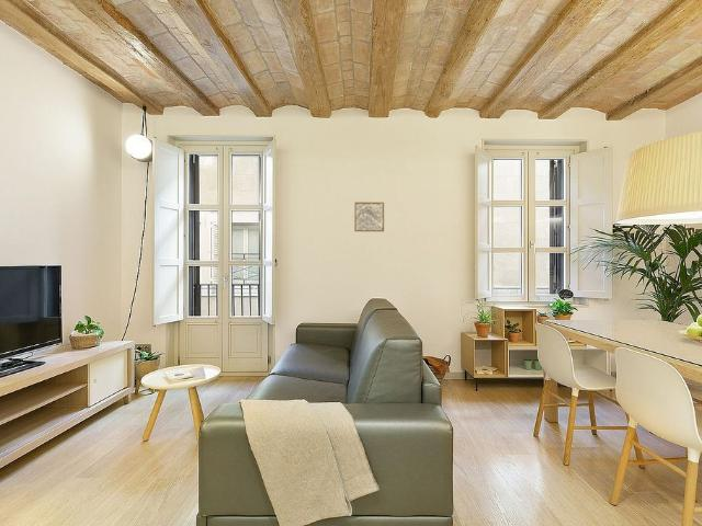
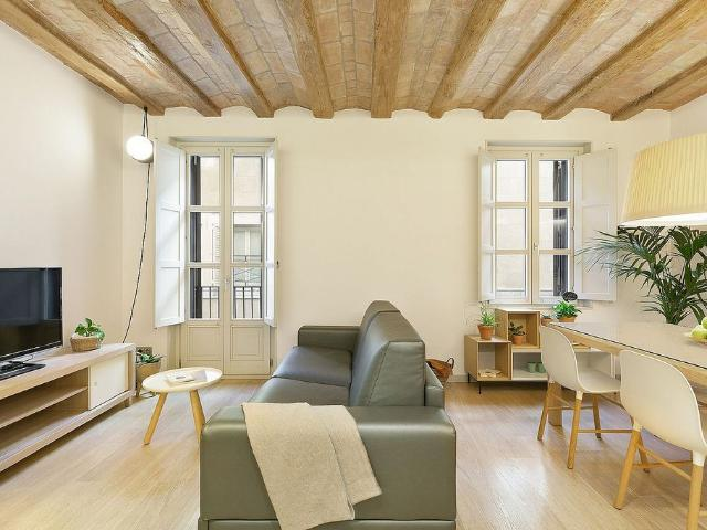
- wall art (369, 216)
